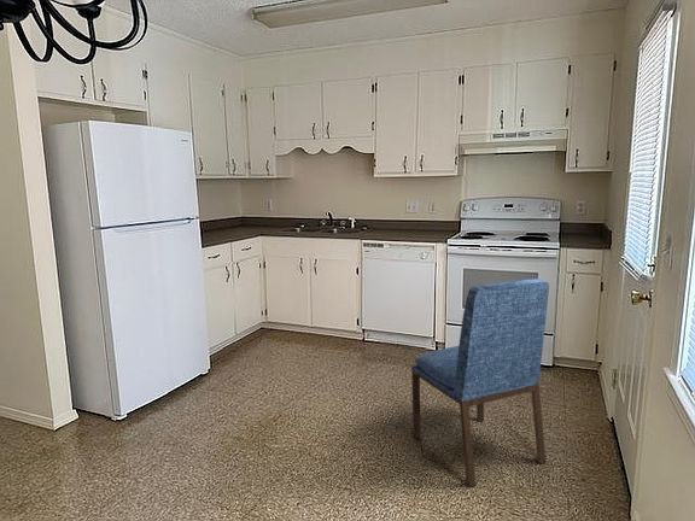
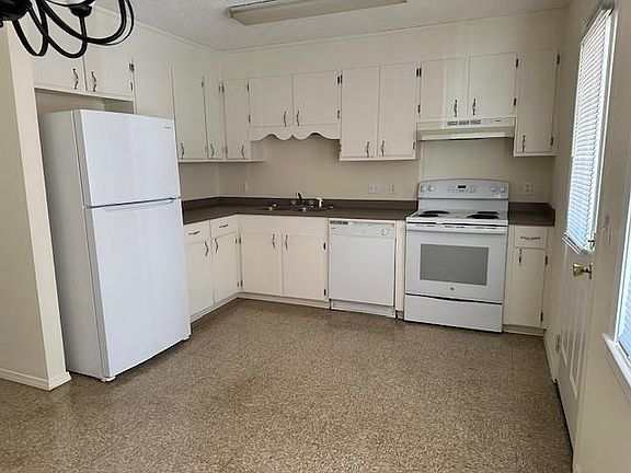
- dining chair (477, 364)
